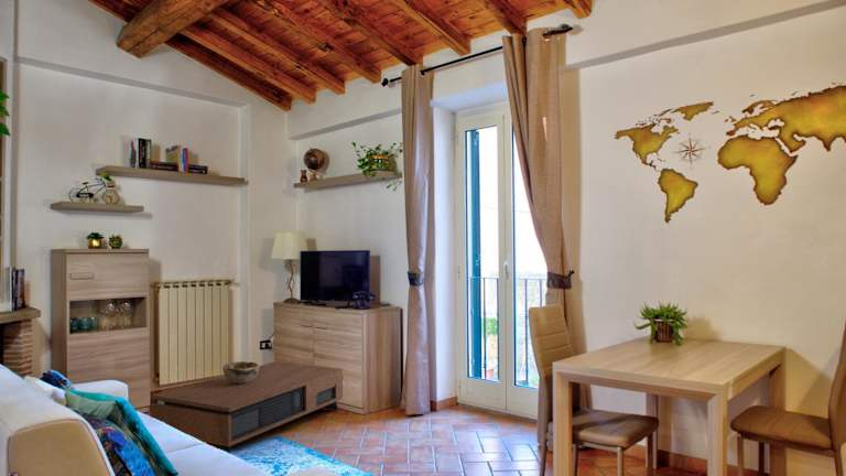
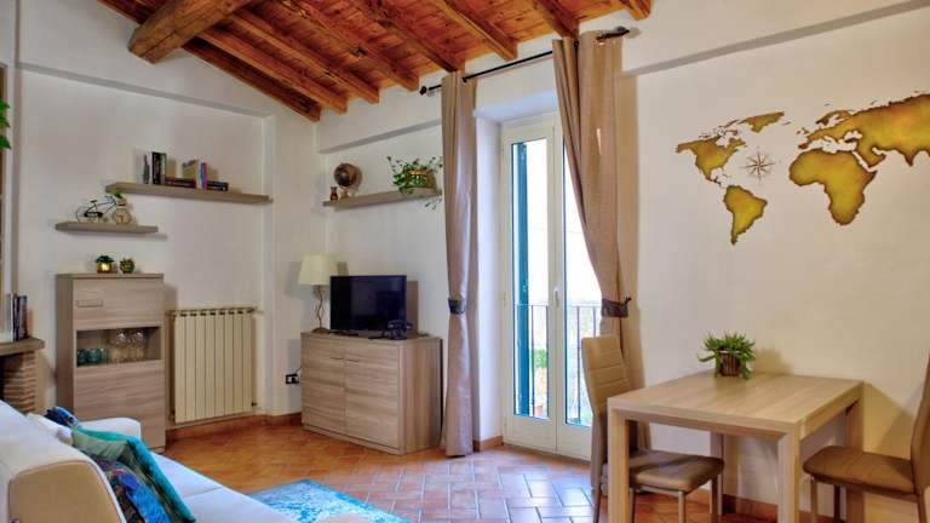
- coffee table (254, 403)
- decorative bowl (240, 372)
